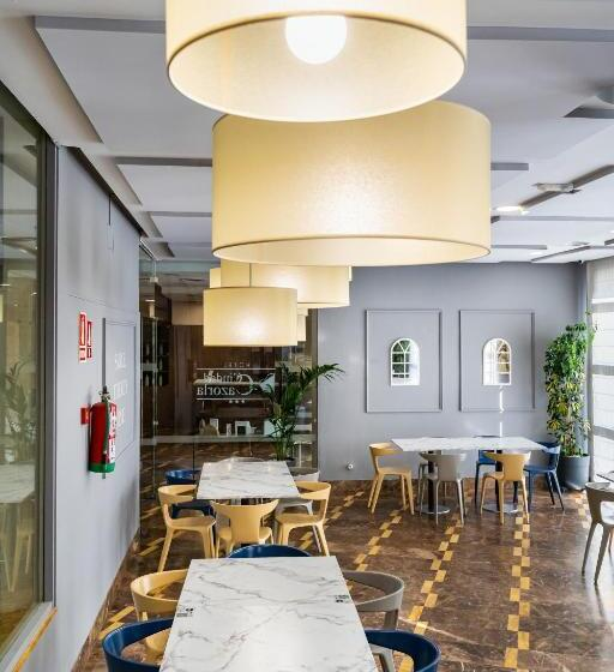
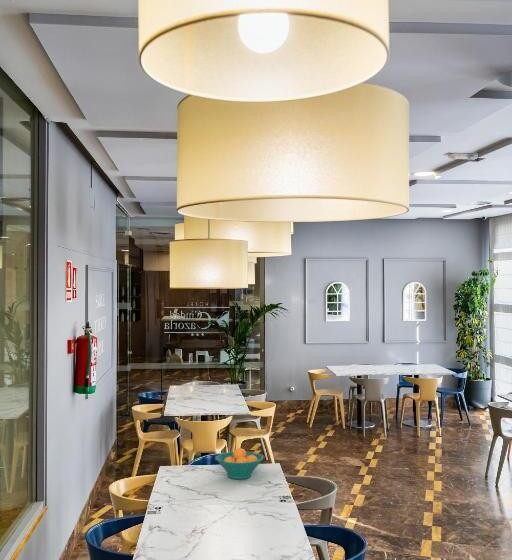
+ fruit bowl (239, 462)
